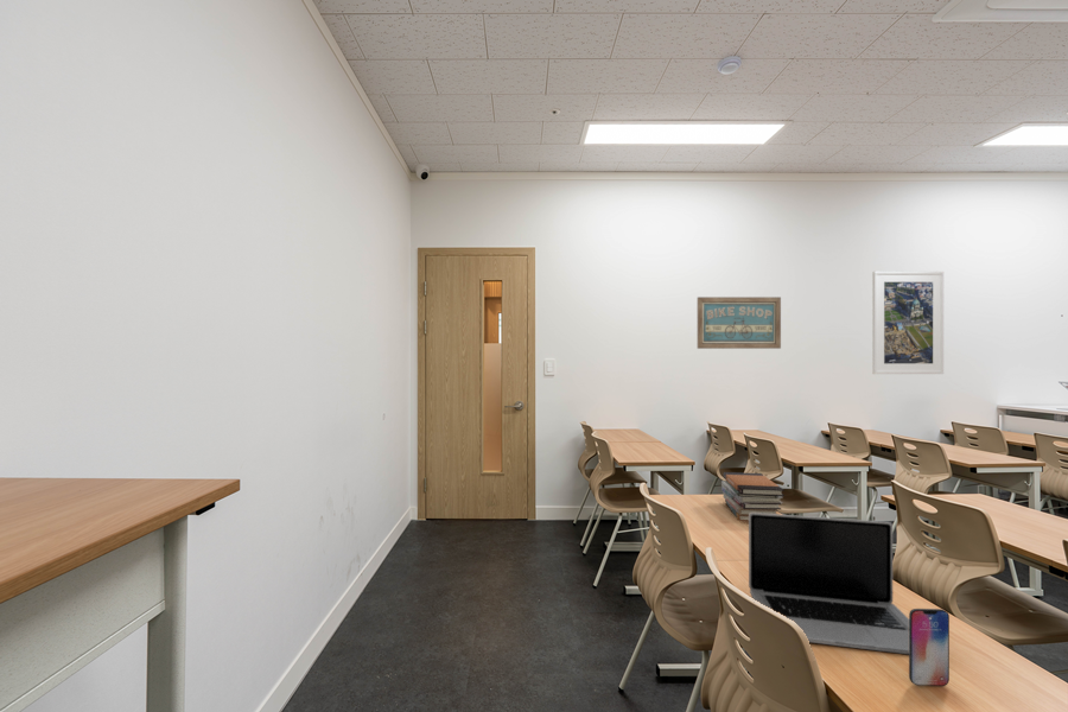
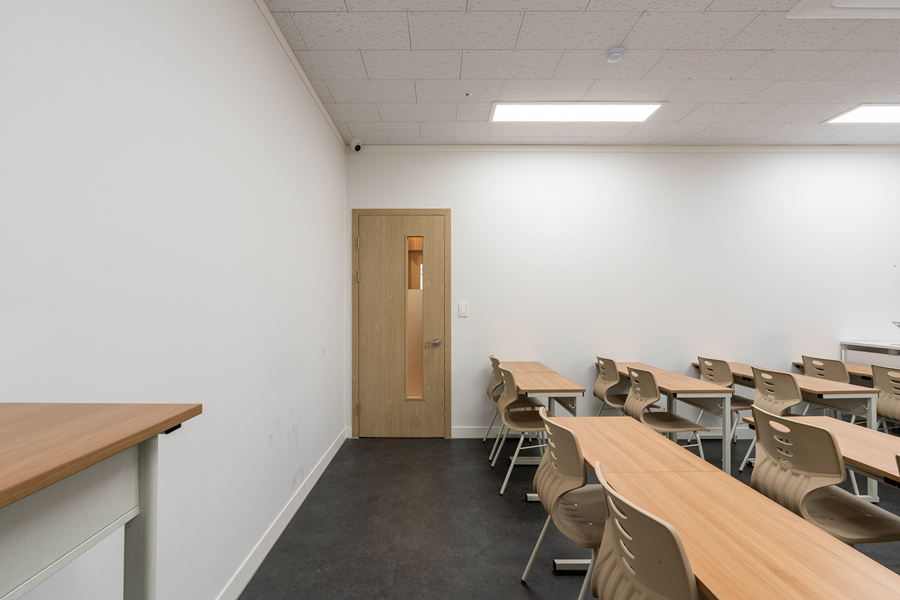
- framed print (908, 323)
- wall art (738, 323)
- book stack (750, 495)
- smartphone (928, 647)
- laptop (834, 577)
